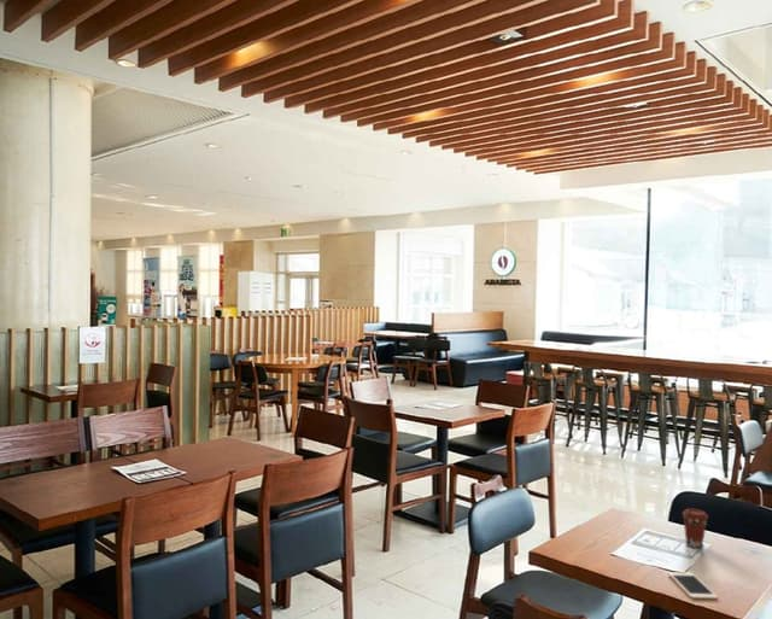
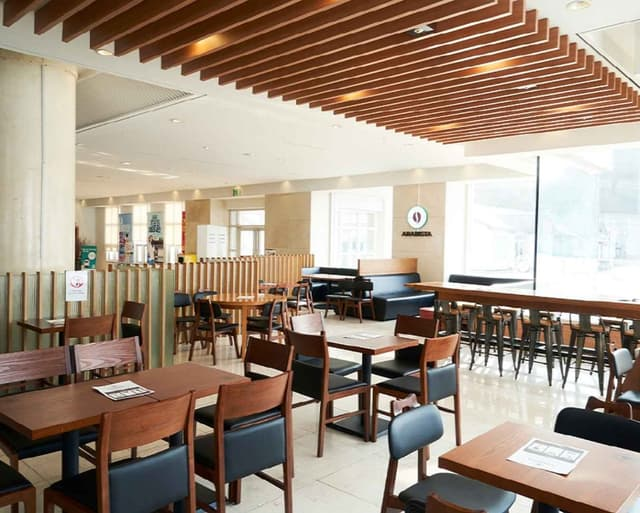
- cell phone (691, 584)
- coffee cup (694, 527)
